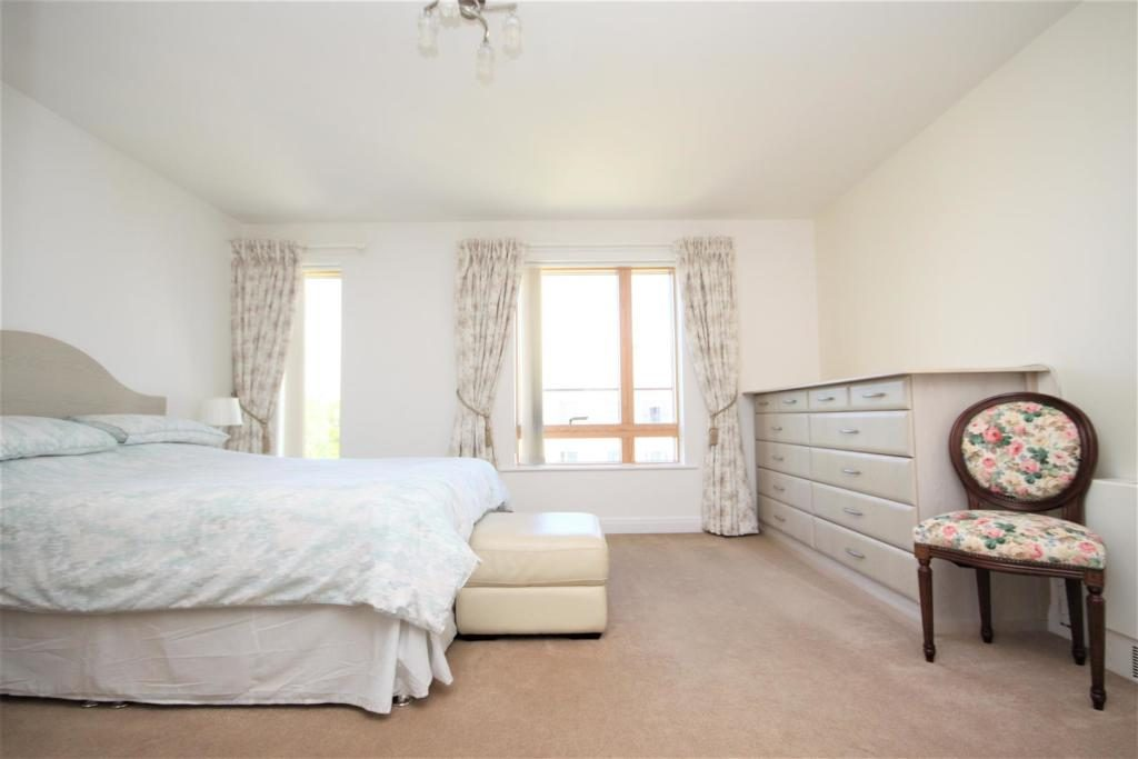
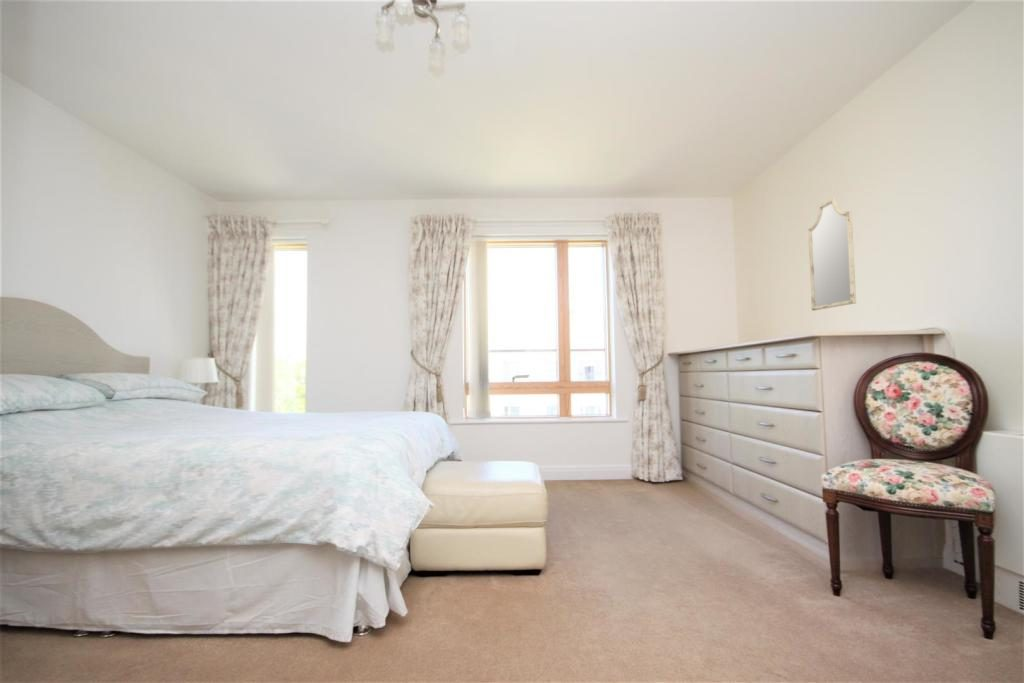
+ home mirror (829, 254)
